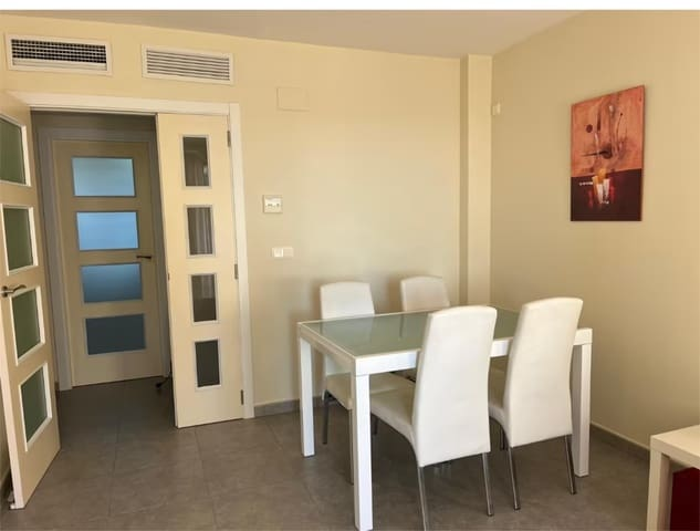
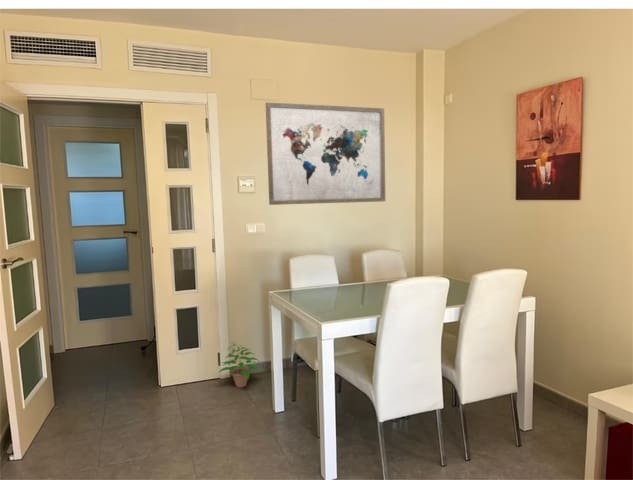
+ wall art (328, 154)
+ potted plant (240, 364)
